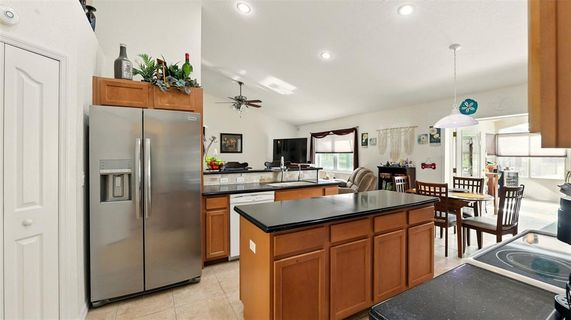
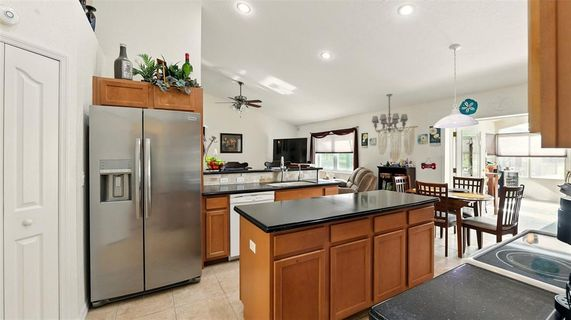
+ chandelier (389, 114)
